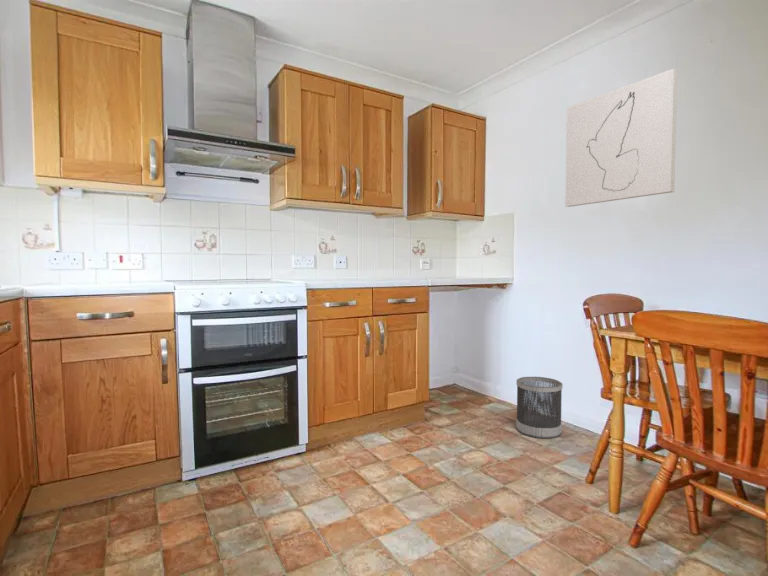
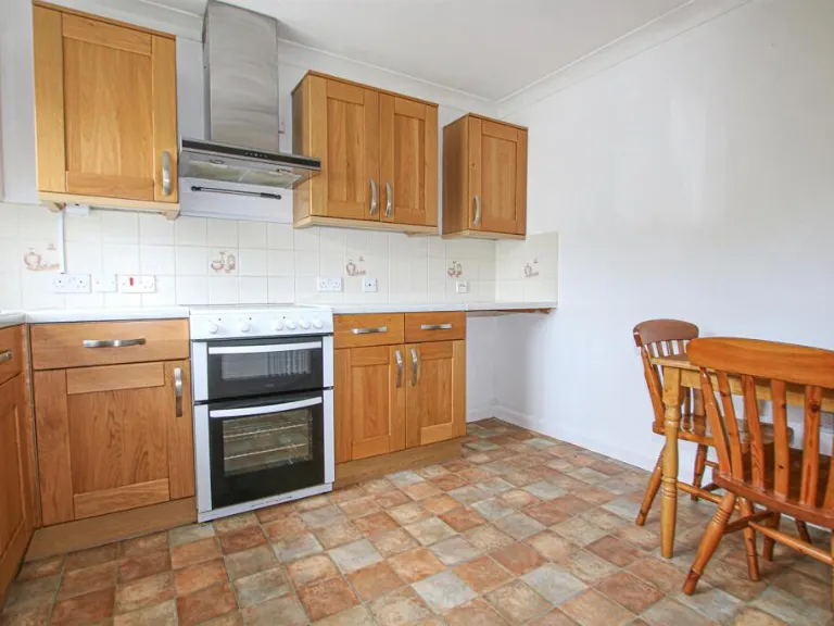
- wastebasket (538, 405)
- wall art (615, 145)
